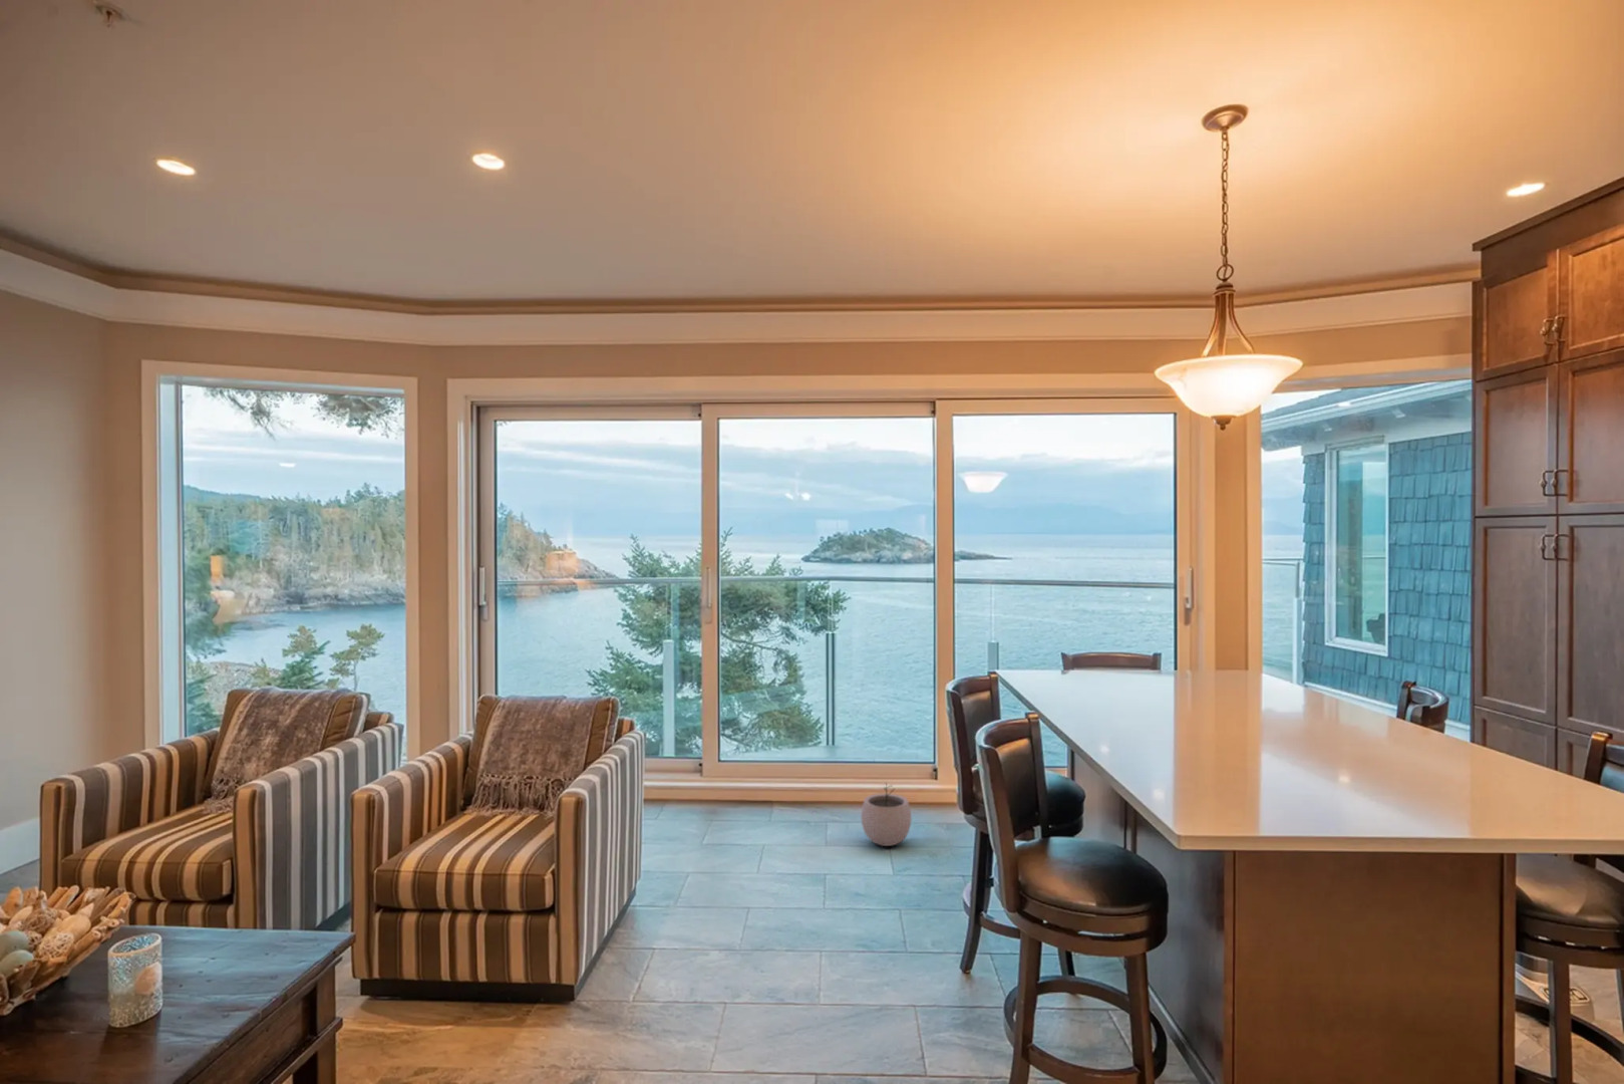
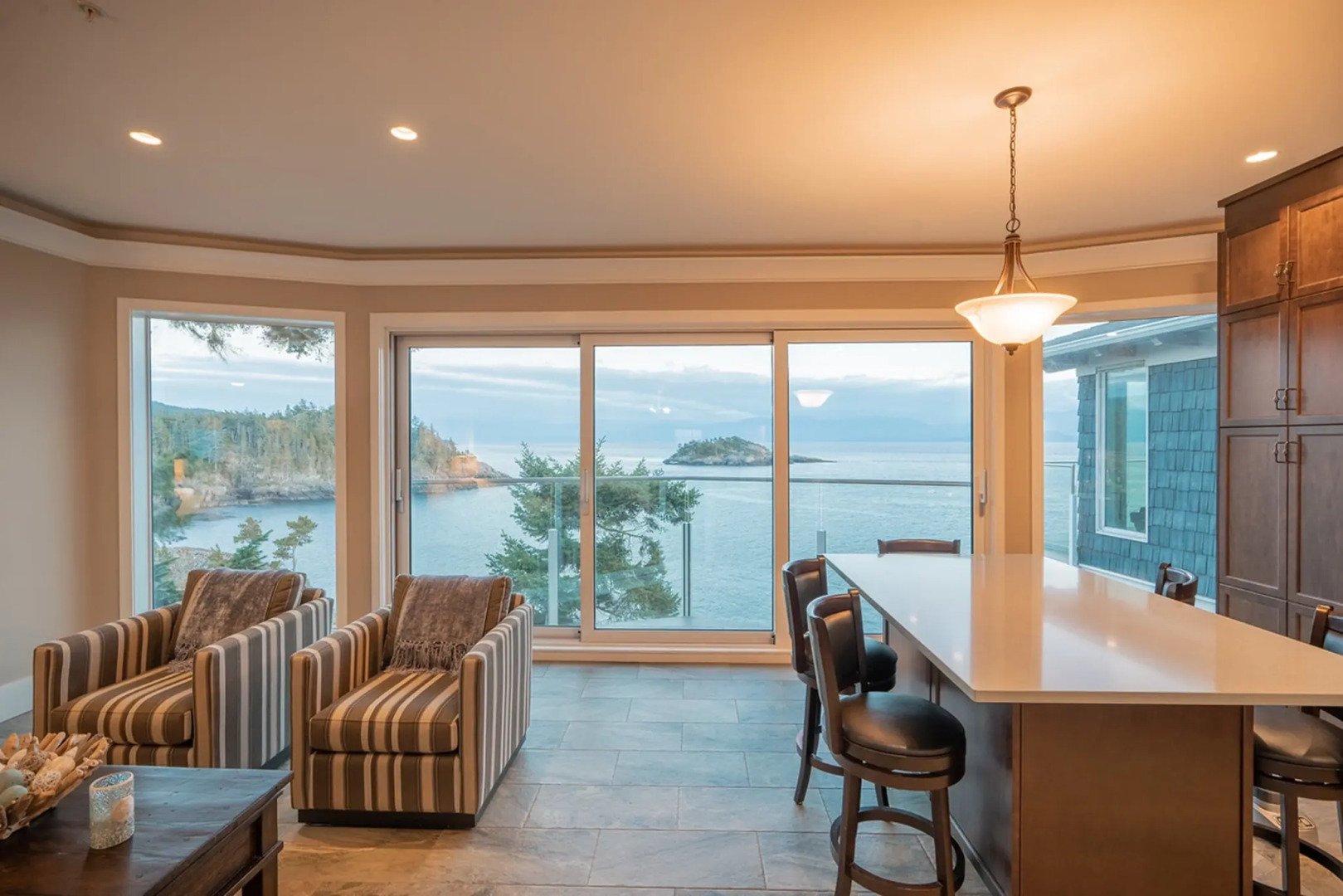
- plant pot (885, 812)
